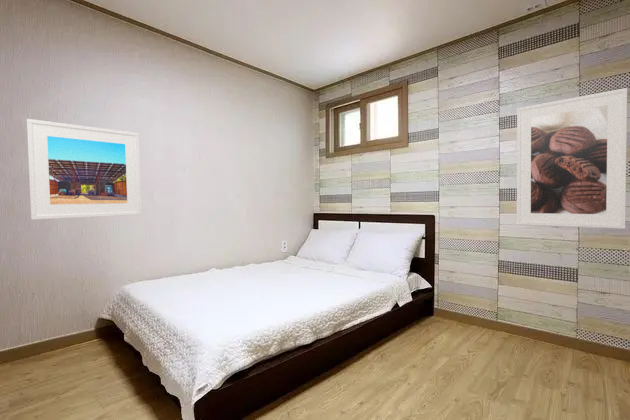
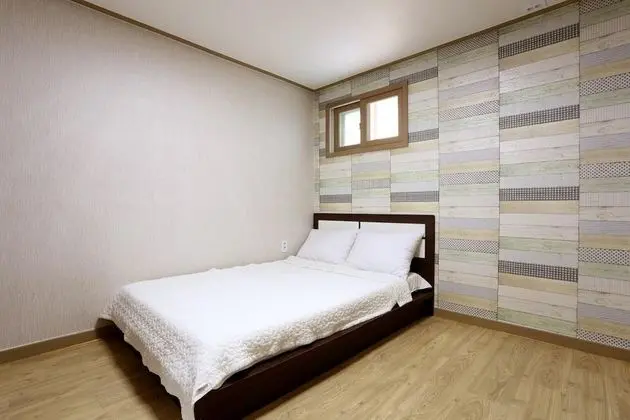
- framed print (90, 172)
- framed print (566, 163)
